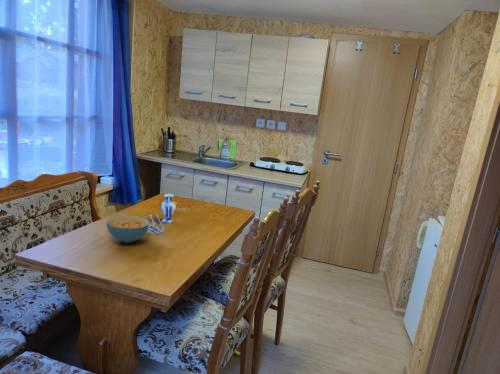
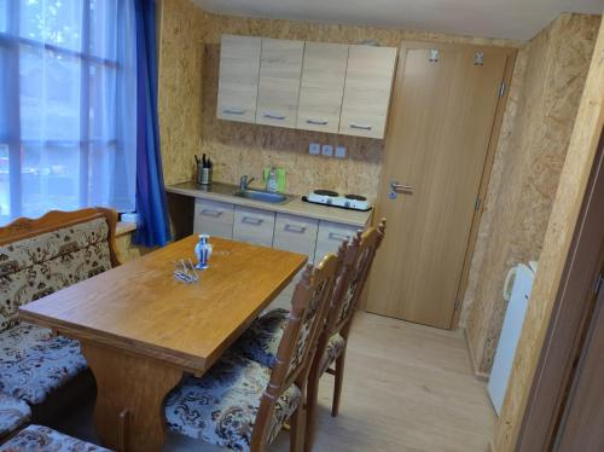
- cereal bowl (128, 231)
